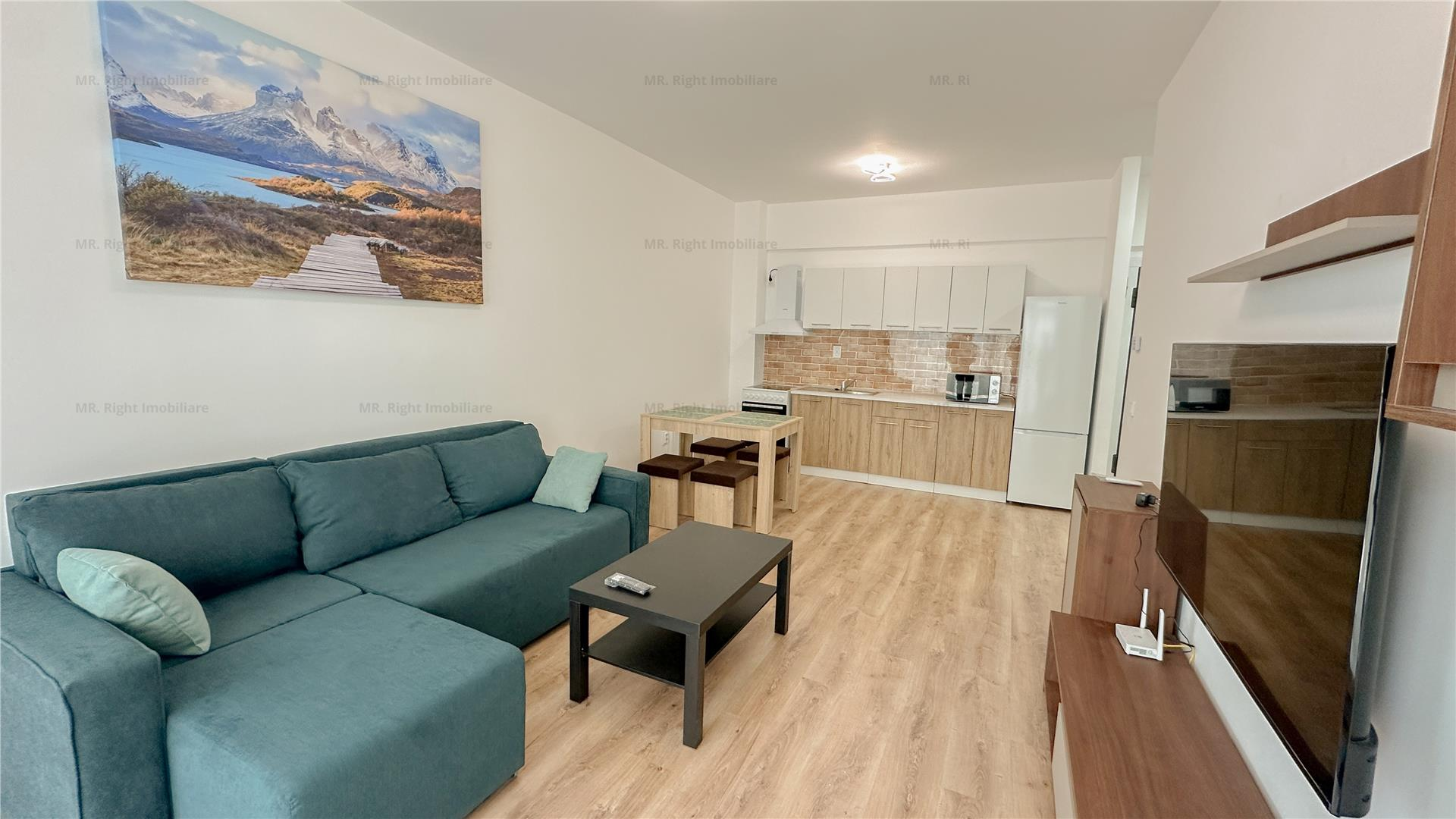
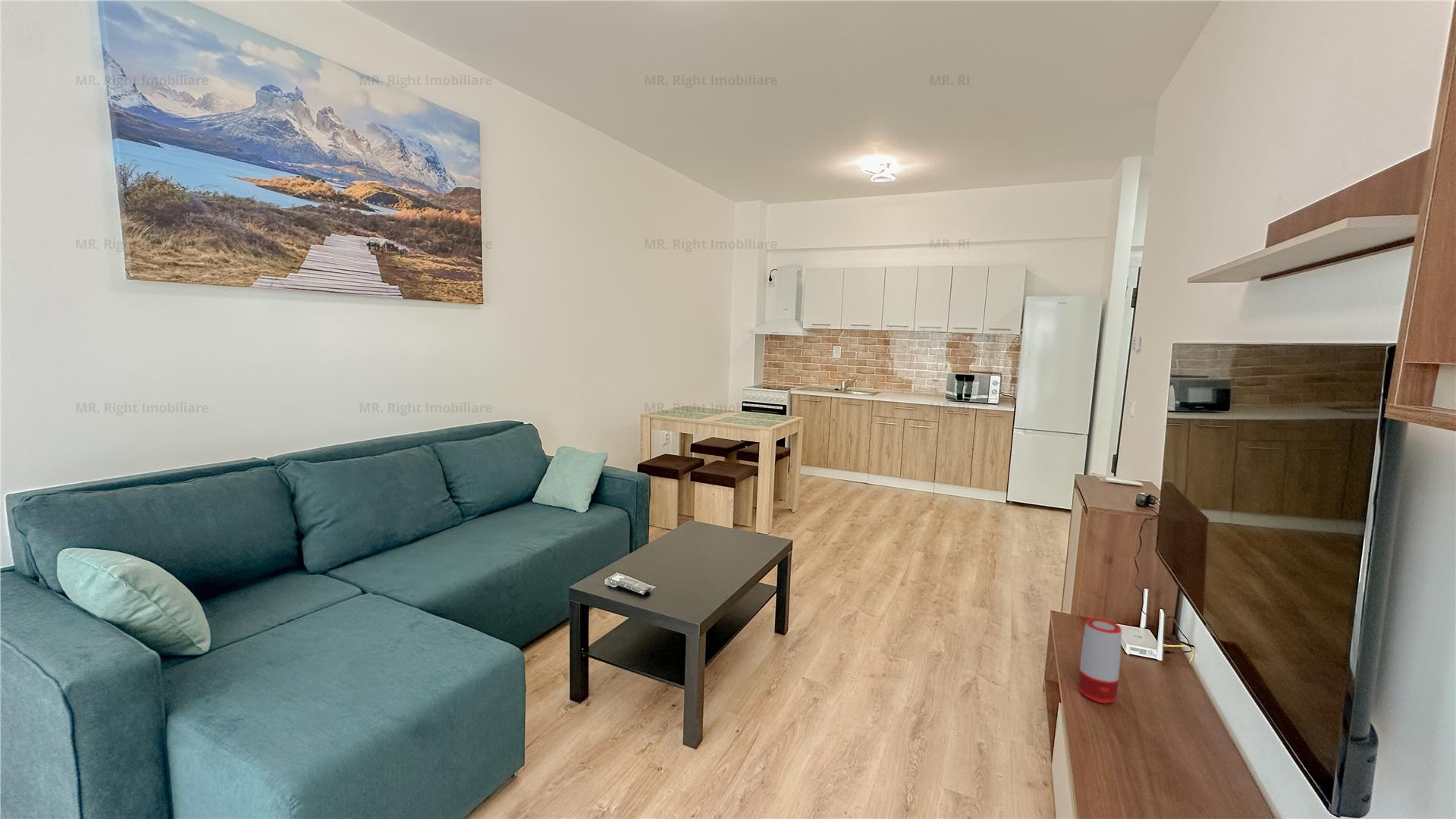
+ speaker (1100, 660)
